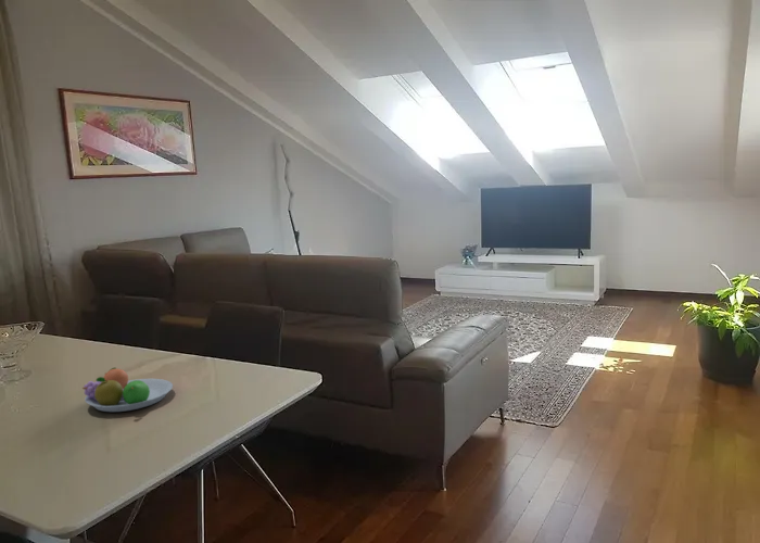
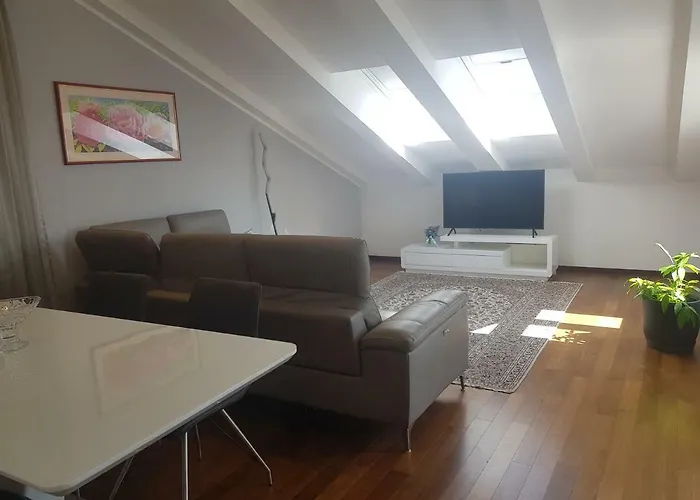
- fruit bowl (127, 384)
